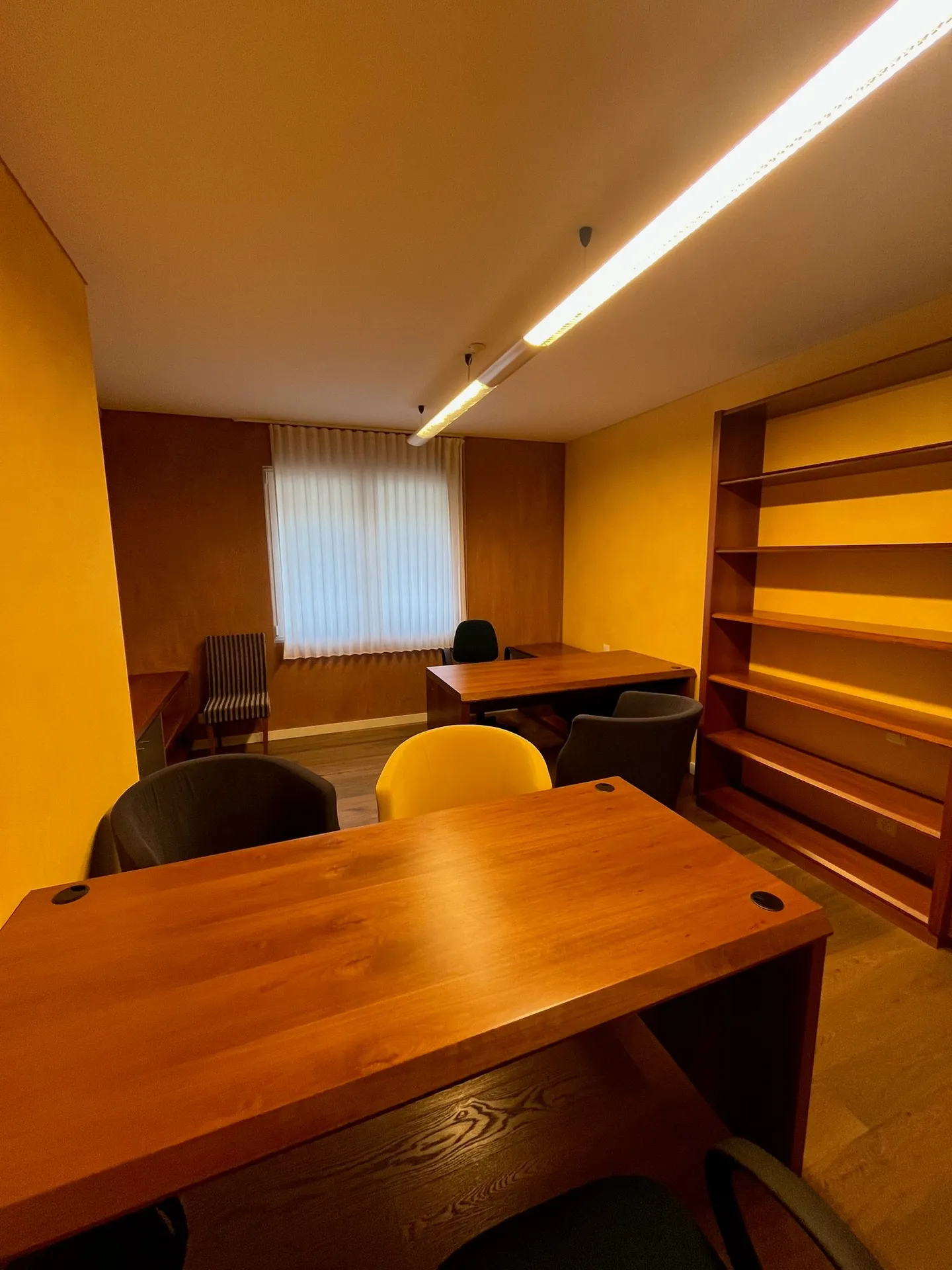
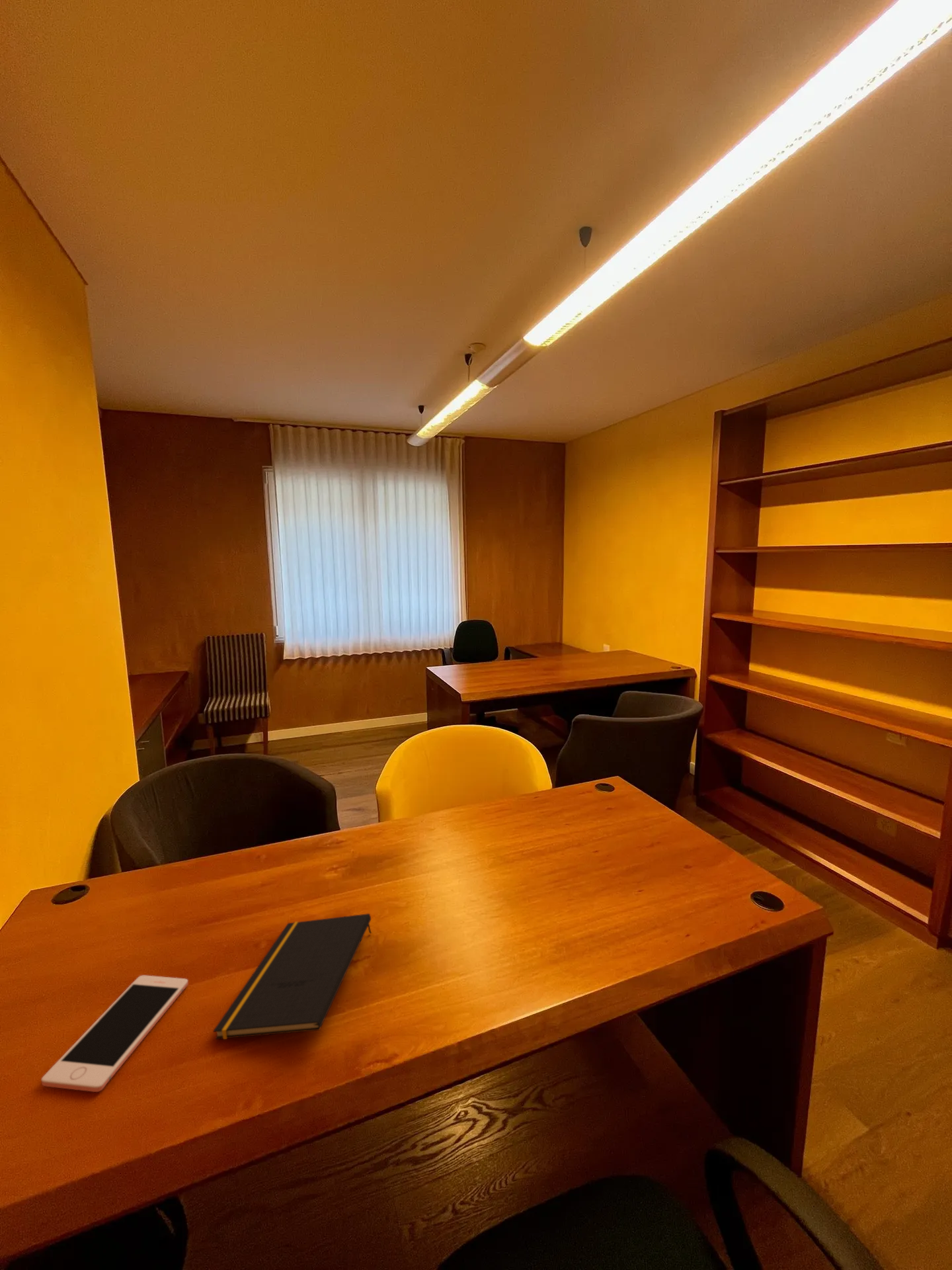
+ cell phone (122, 1027)
+ notepad (301, 969)
